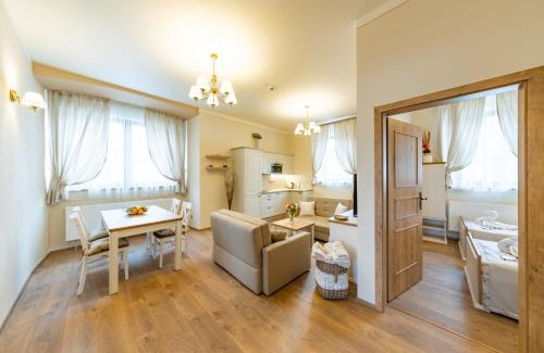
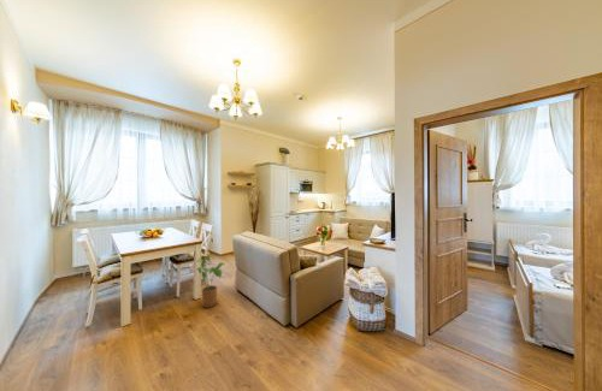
+ house plant (211, 279)
